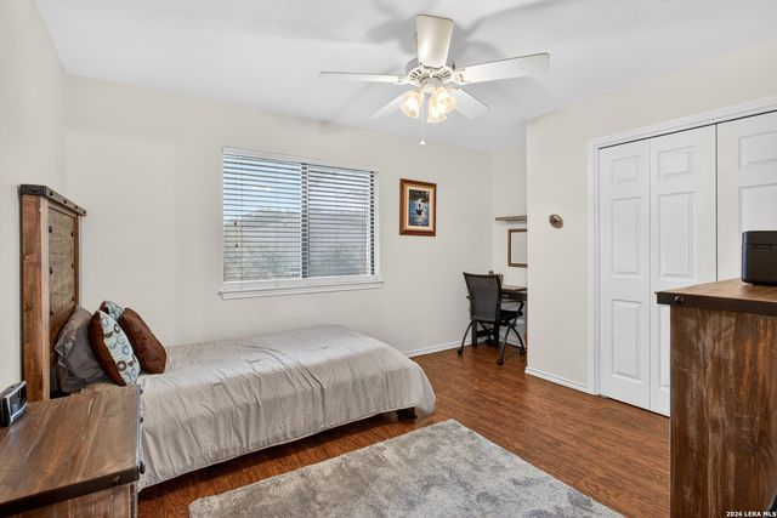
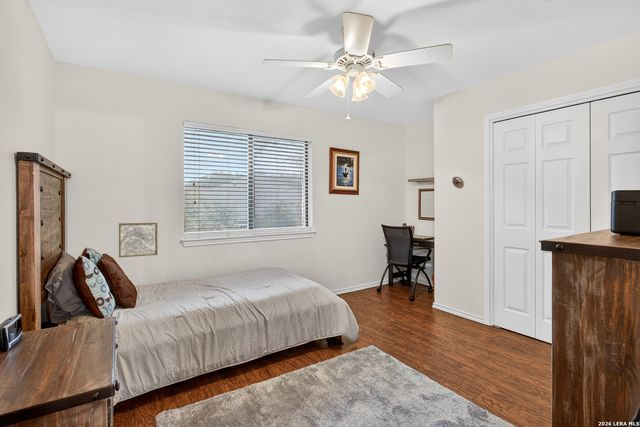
+ wall art (138, 239)
